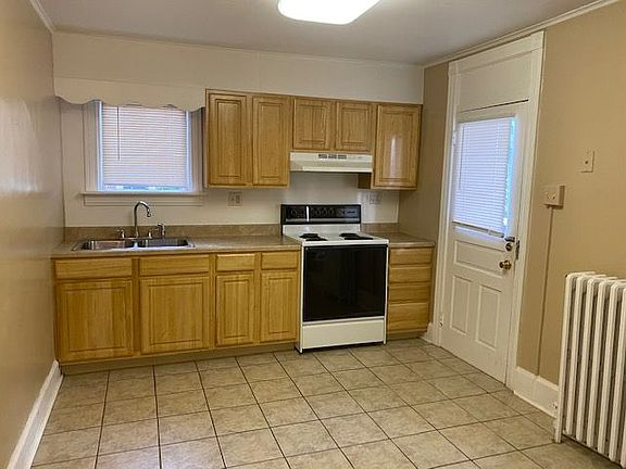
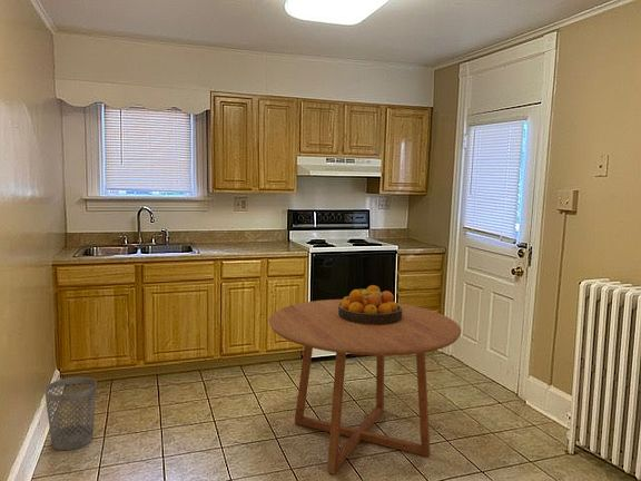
+ fruit bowl (369, 302)
+ dining table (376, 380)
+ wastebasket (71, 413)
